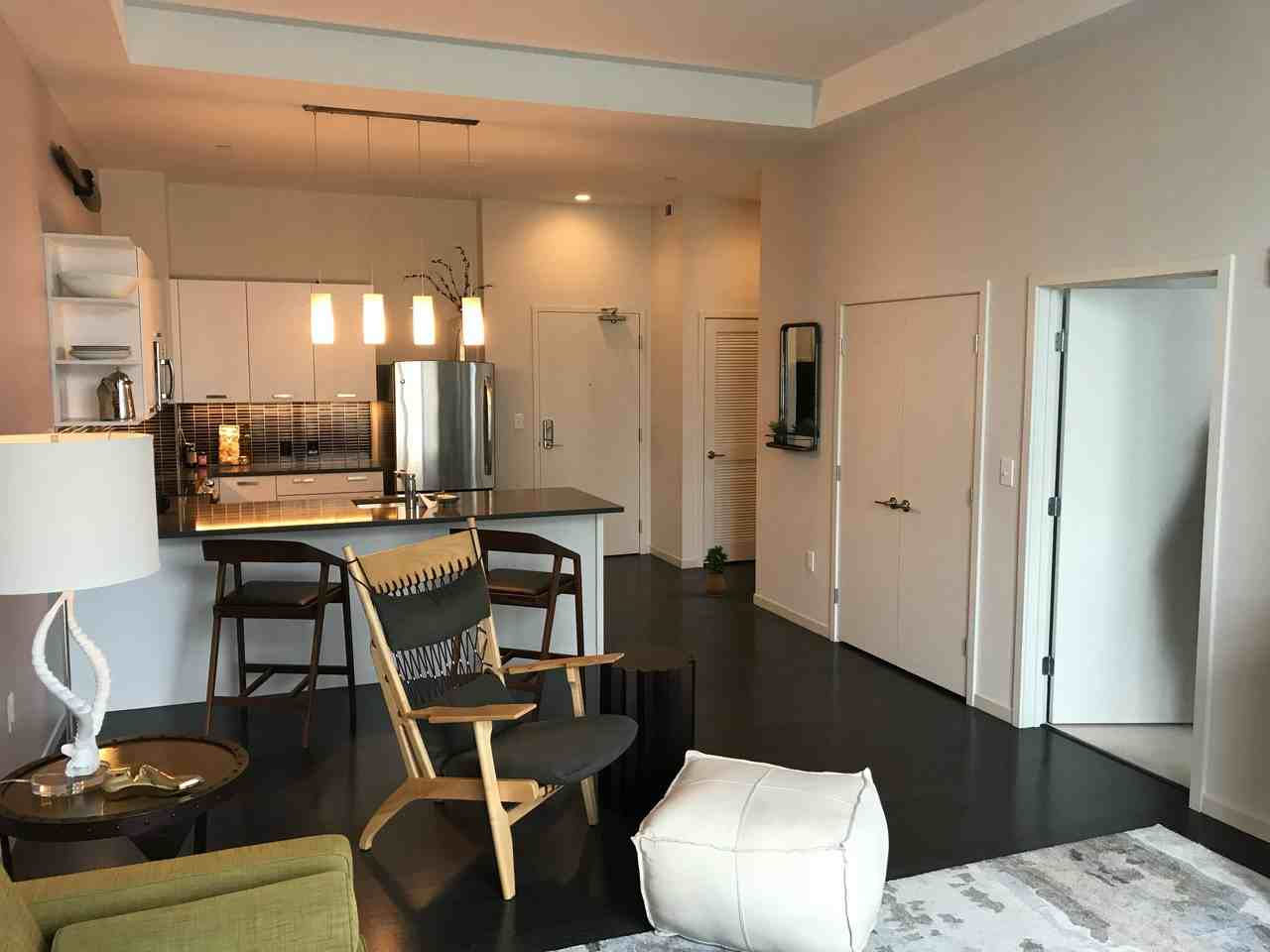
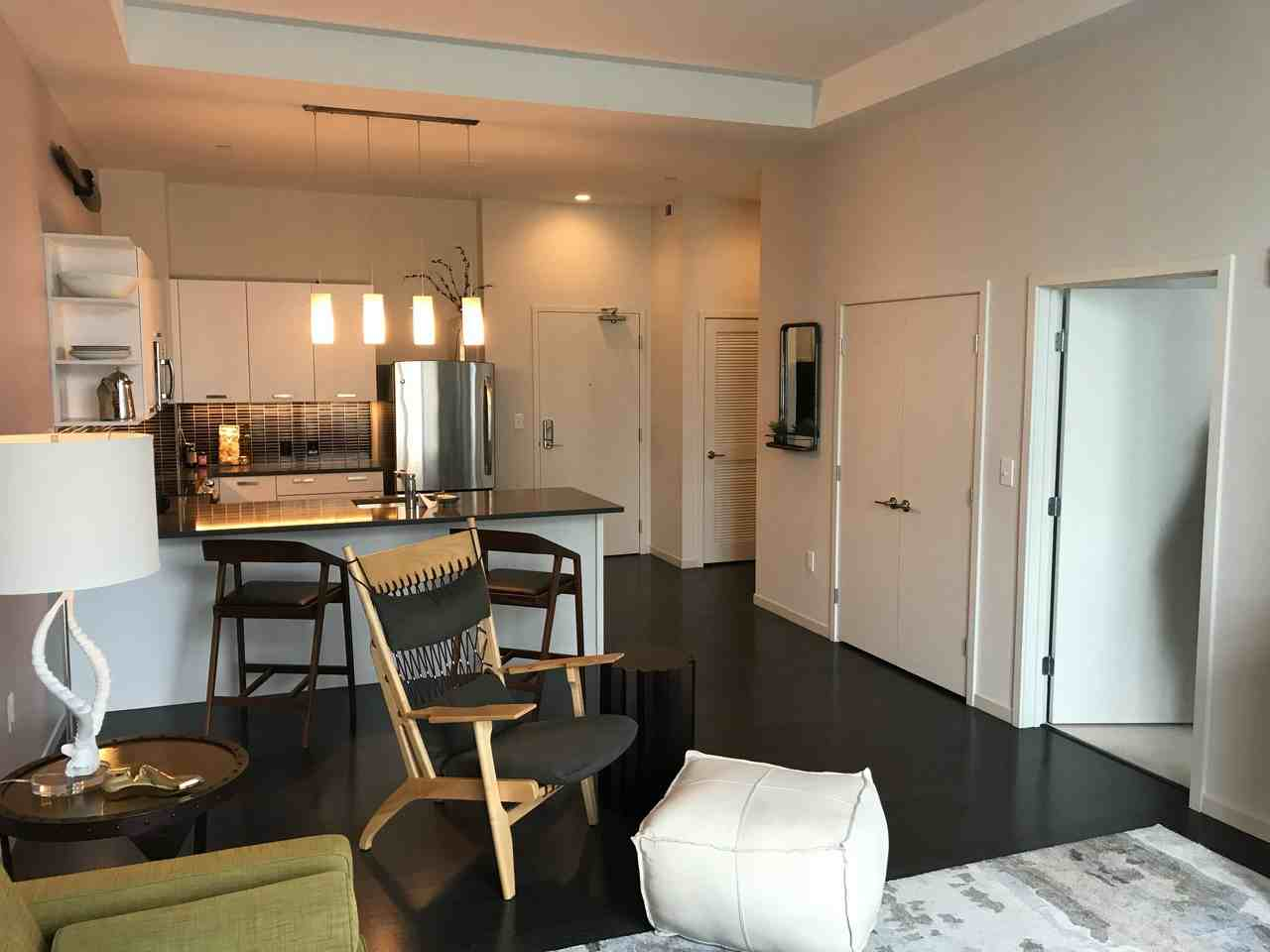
- potted plant (715, 569)
